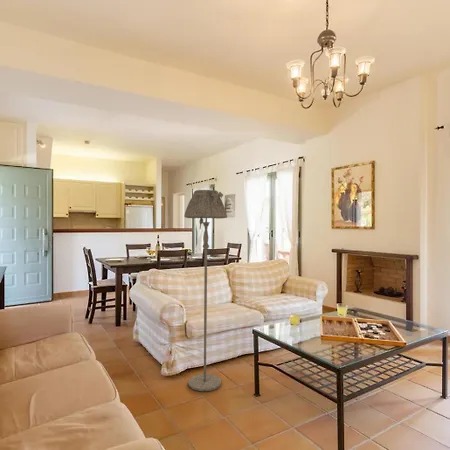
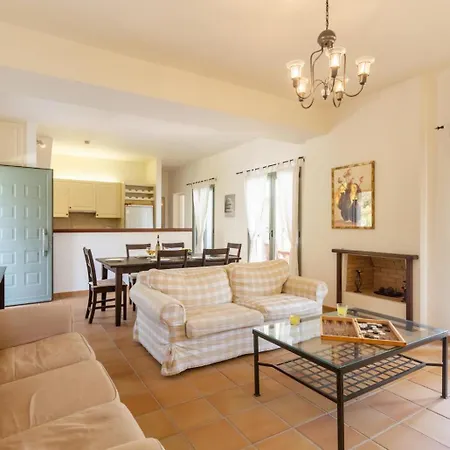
- floor lamp (205, 286)
